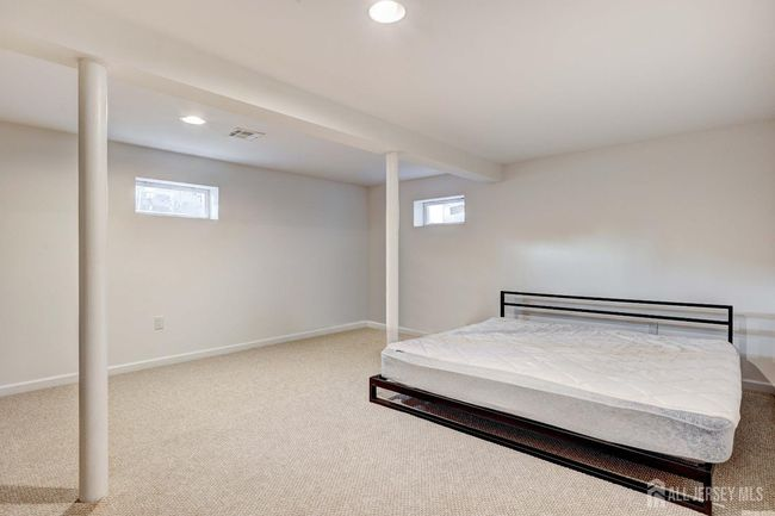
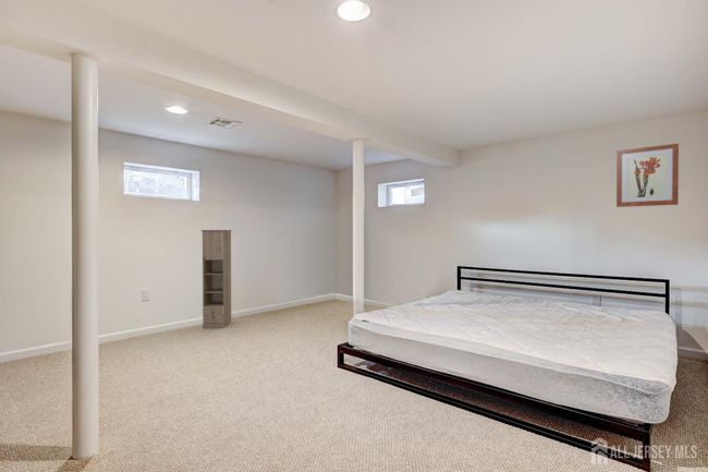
+ wall art (646, 177)
+ storage cabinet (217, 277)
